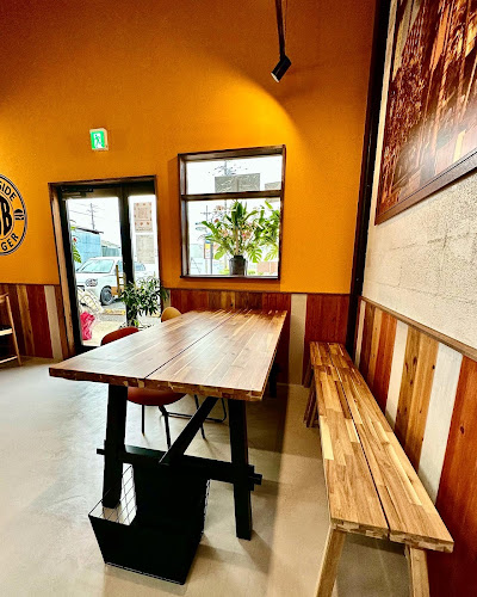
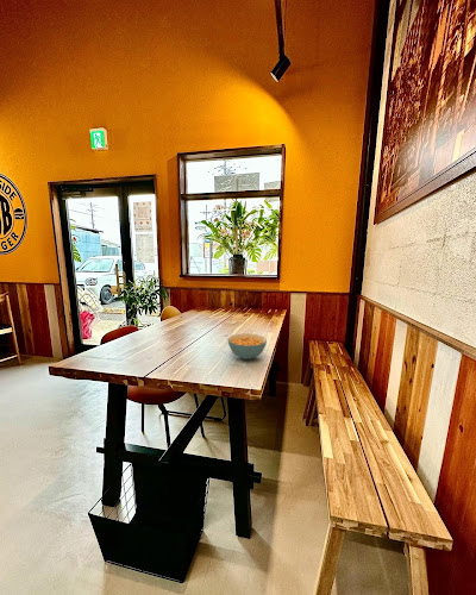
+ cereal bowl (246, 347)
